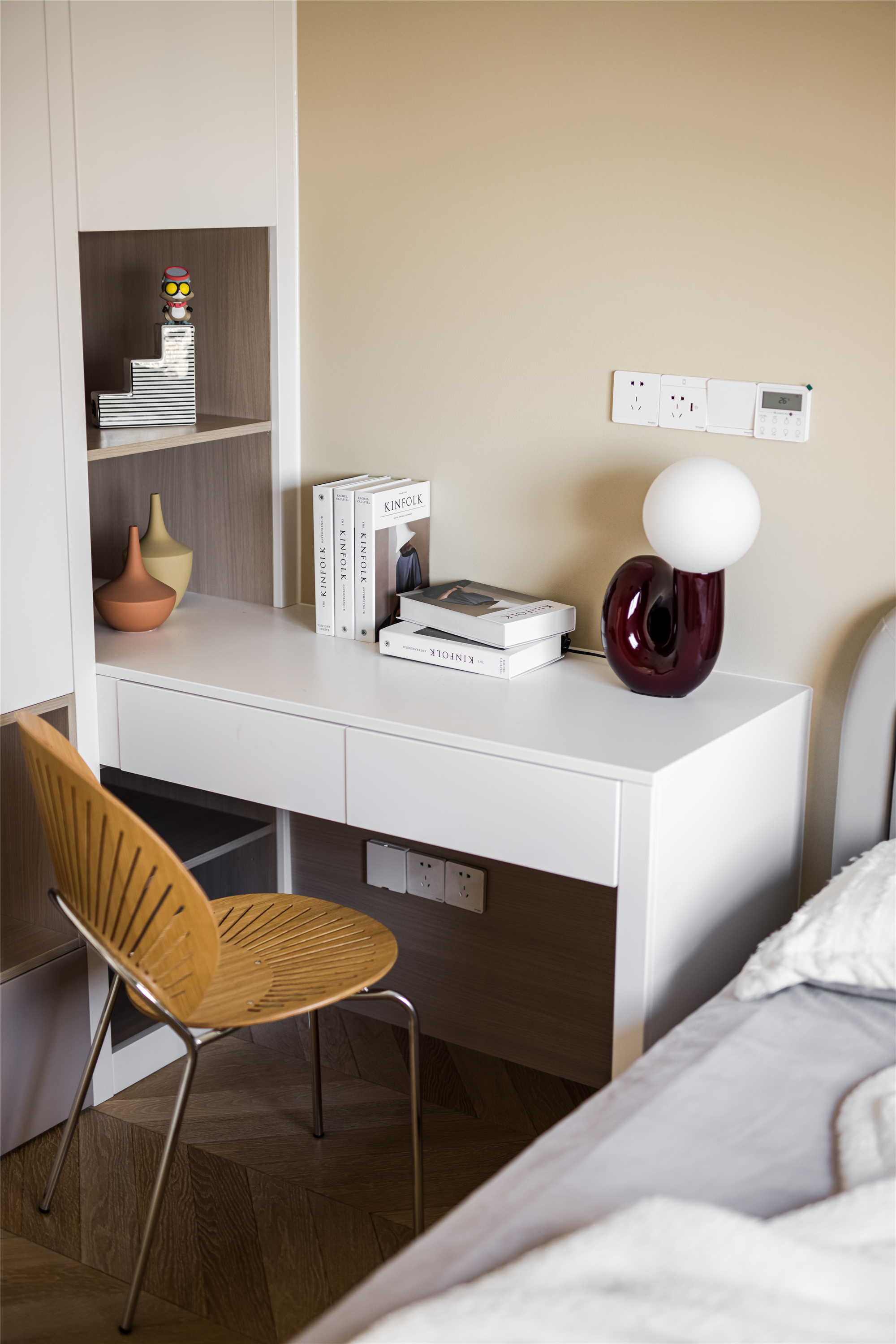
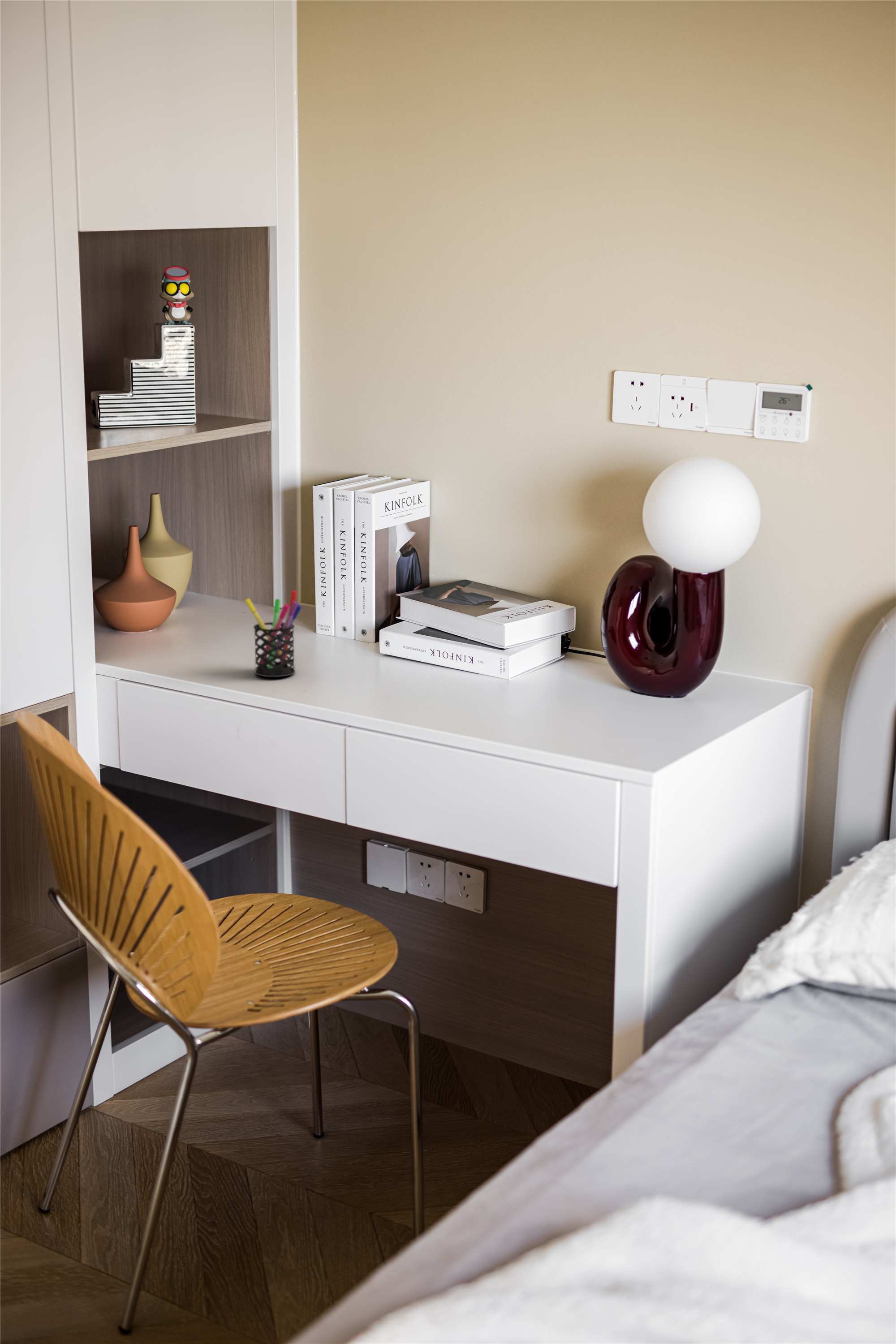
+ pen holder (277, 631)
